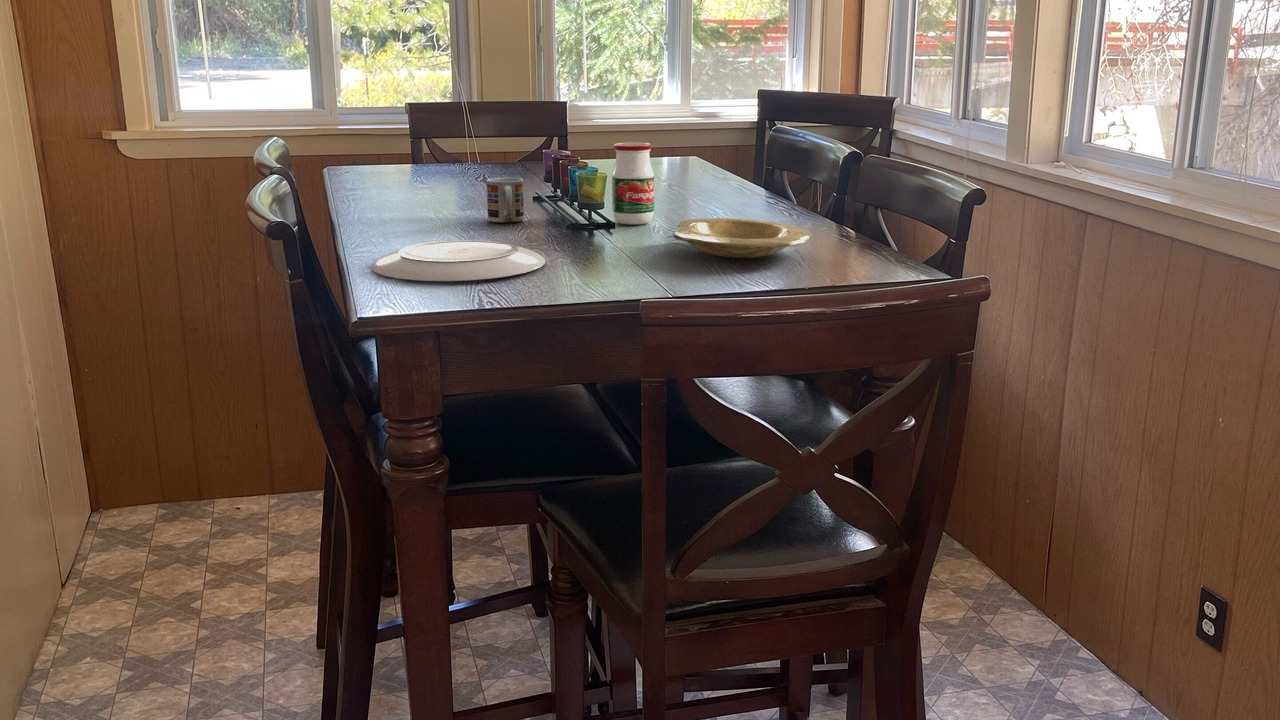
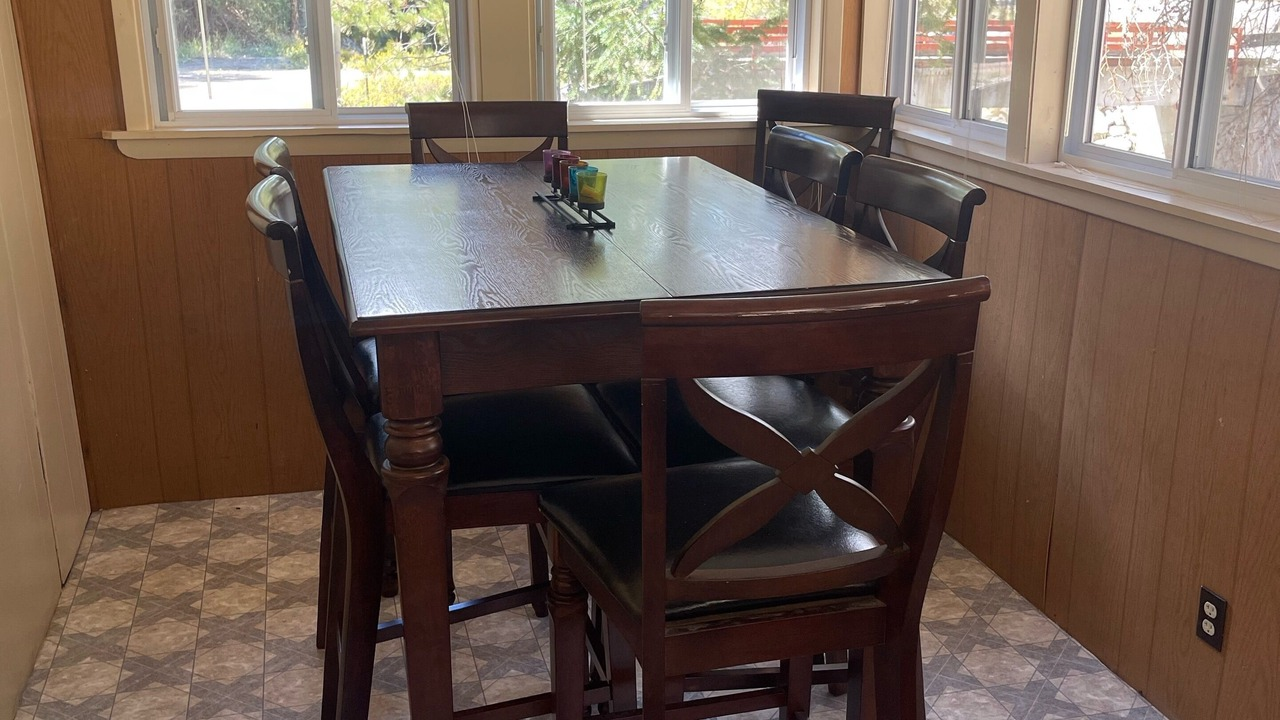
- plate (459, 256)
- plate (740, 240)
- jar (633, 183)
- cup (506, 200)
